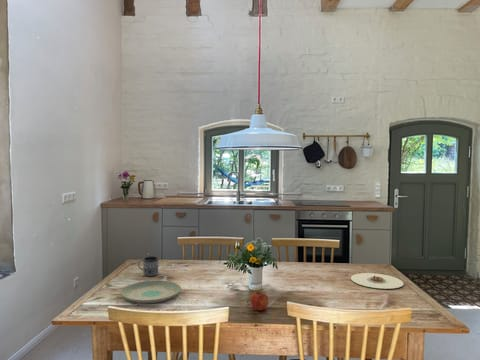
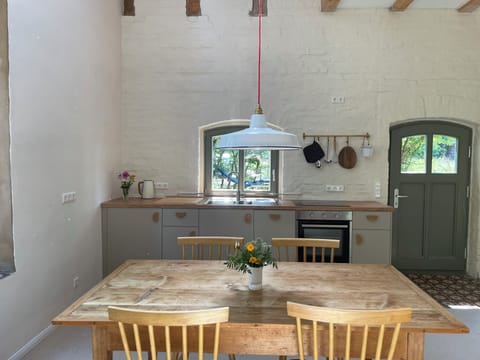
- plate (376, 278)
- mug (148, 266)
- plate (151, 291)
- fruit (259, 299)
